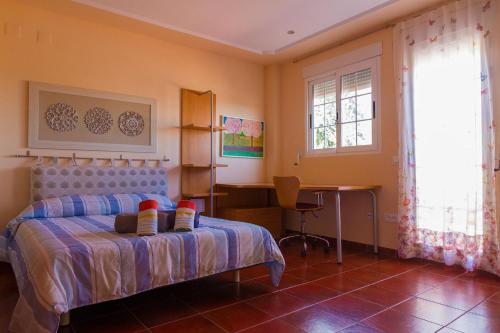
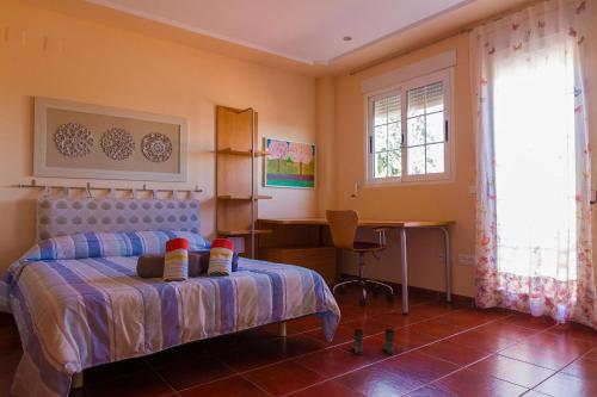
+ boots (362, 339)
